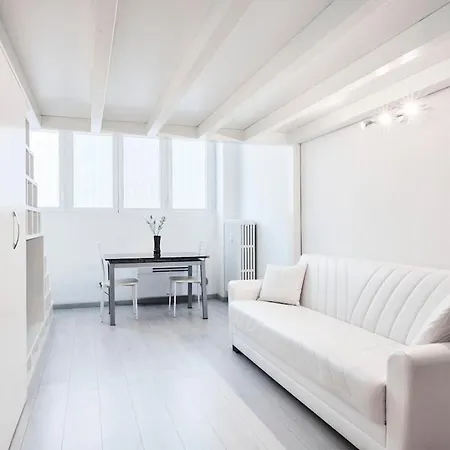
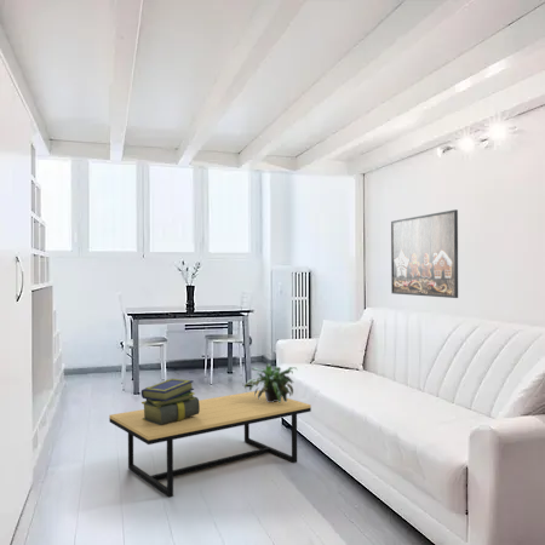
+ potted plant (270, 380)
+ coffee table (211, 431)
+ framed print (420, 256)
+ stack of books (170, 400)
